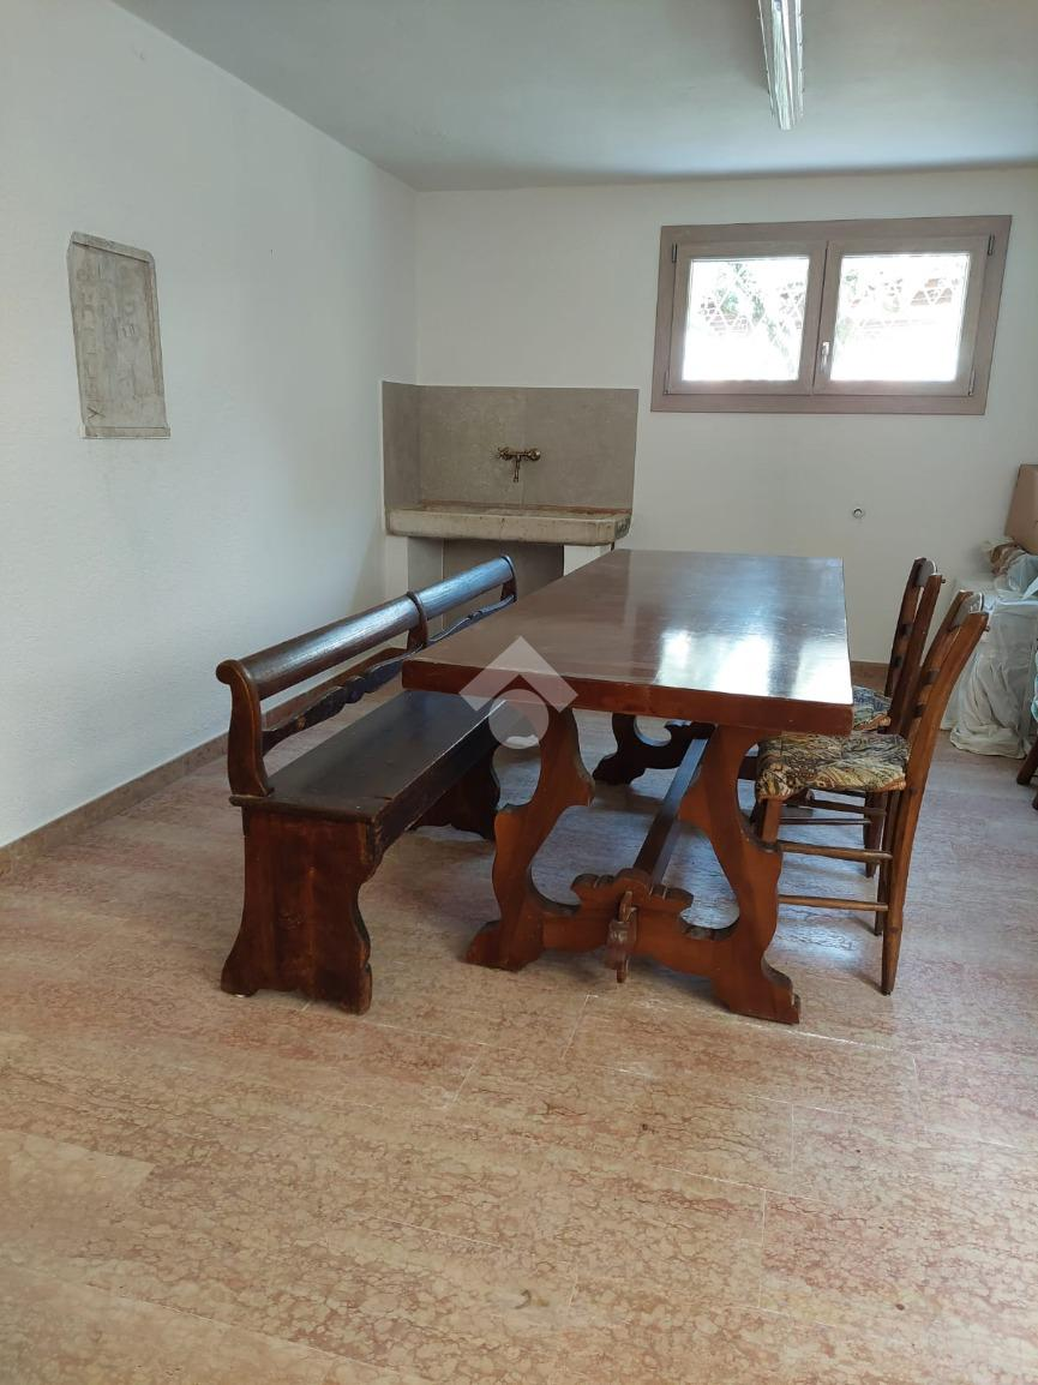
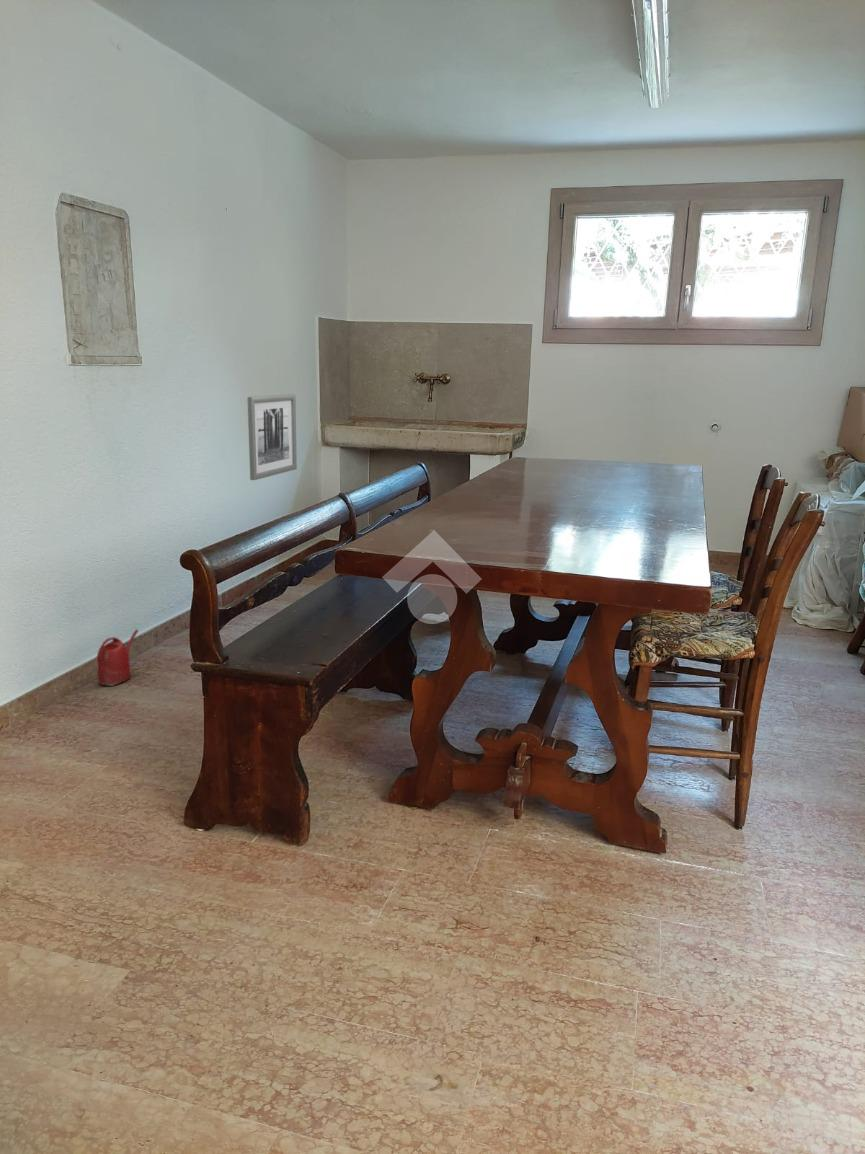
+ watering can (119, 654)
+ wall art (273, 435)
